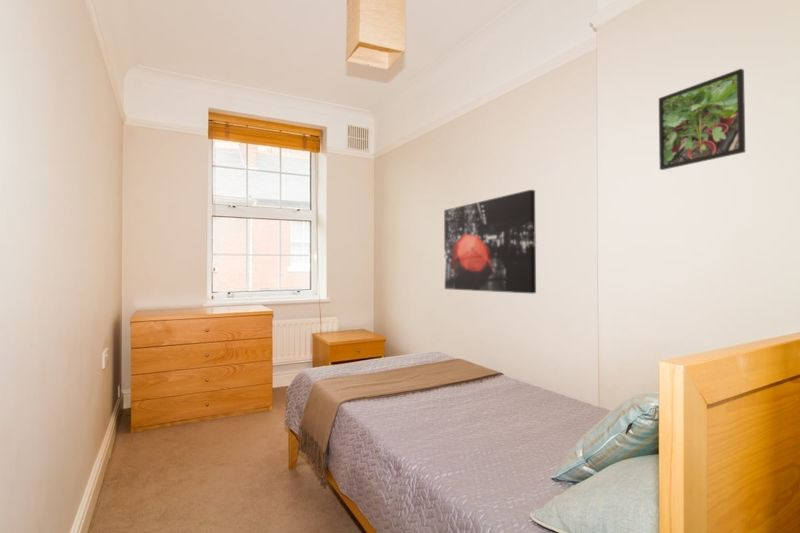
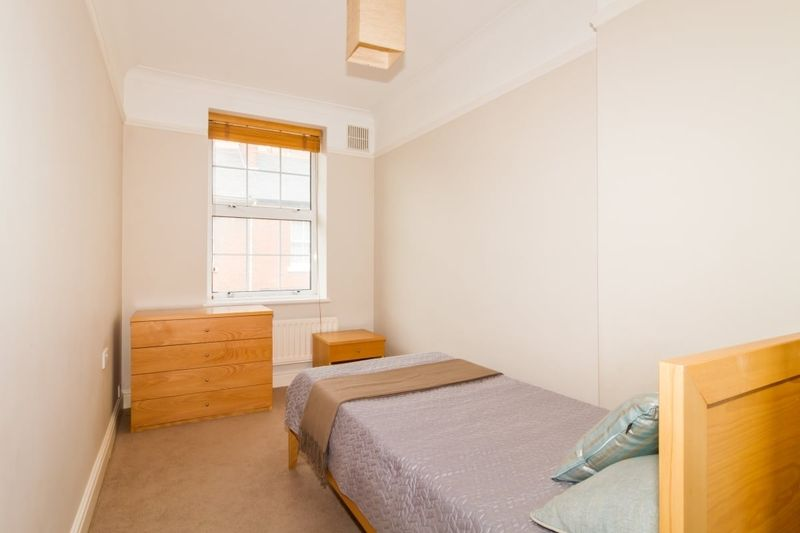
- wall art (483, 246)
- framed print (698, 123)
